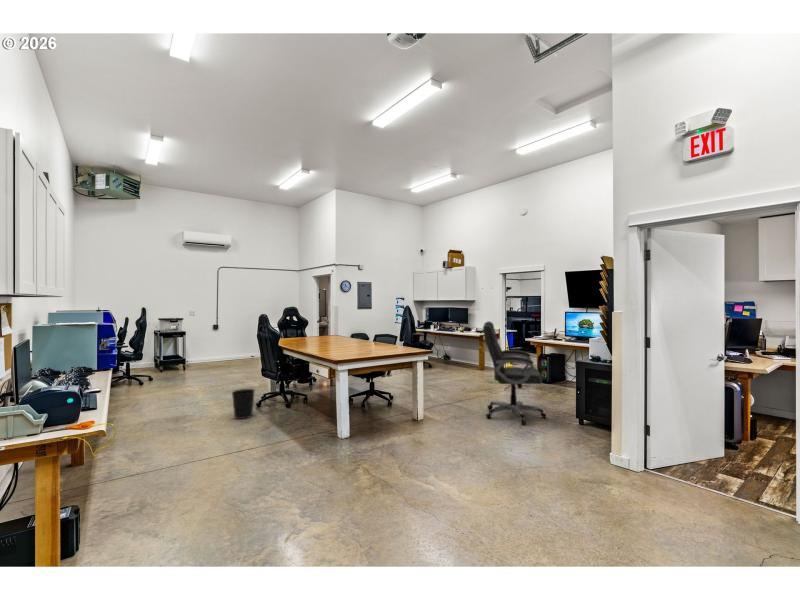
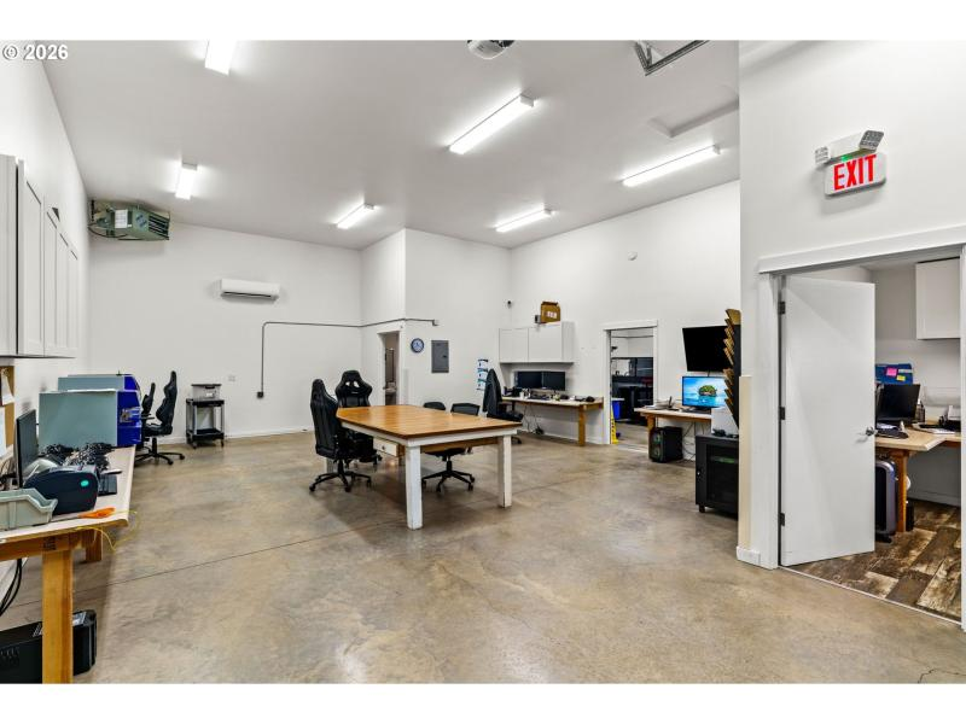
- chair (514, 368)
- wastebasket (243, 403)
